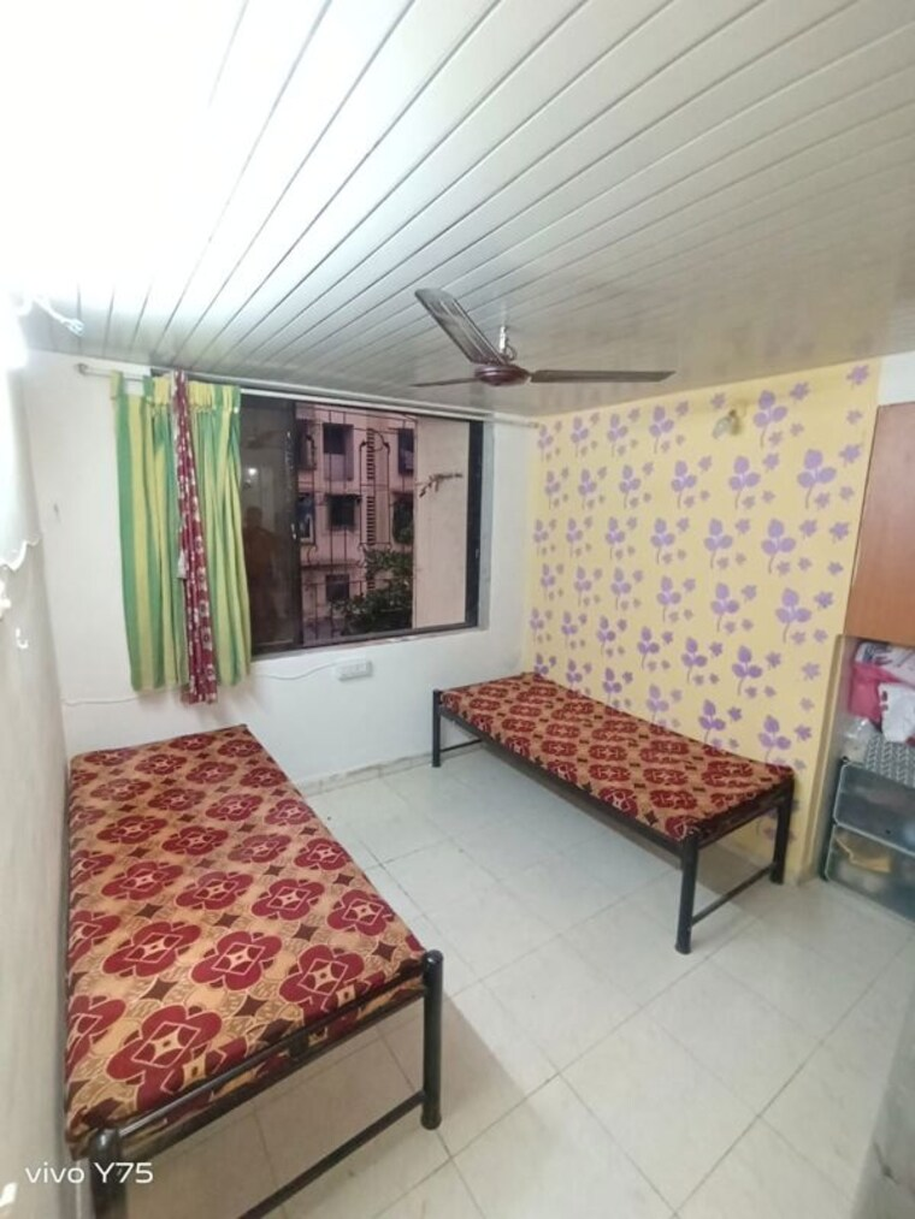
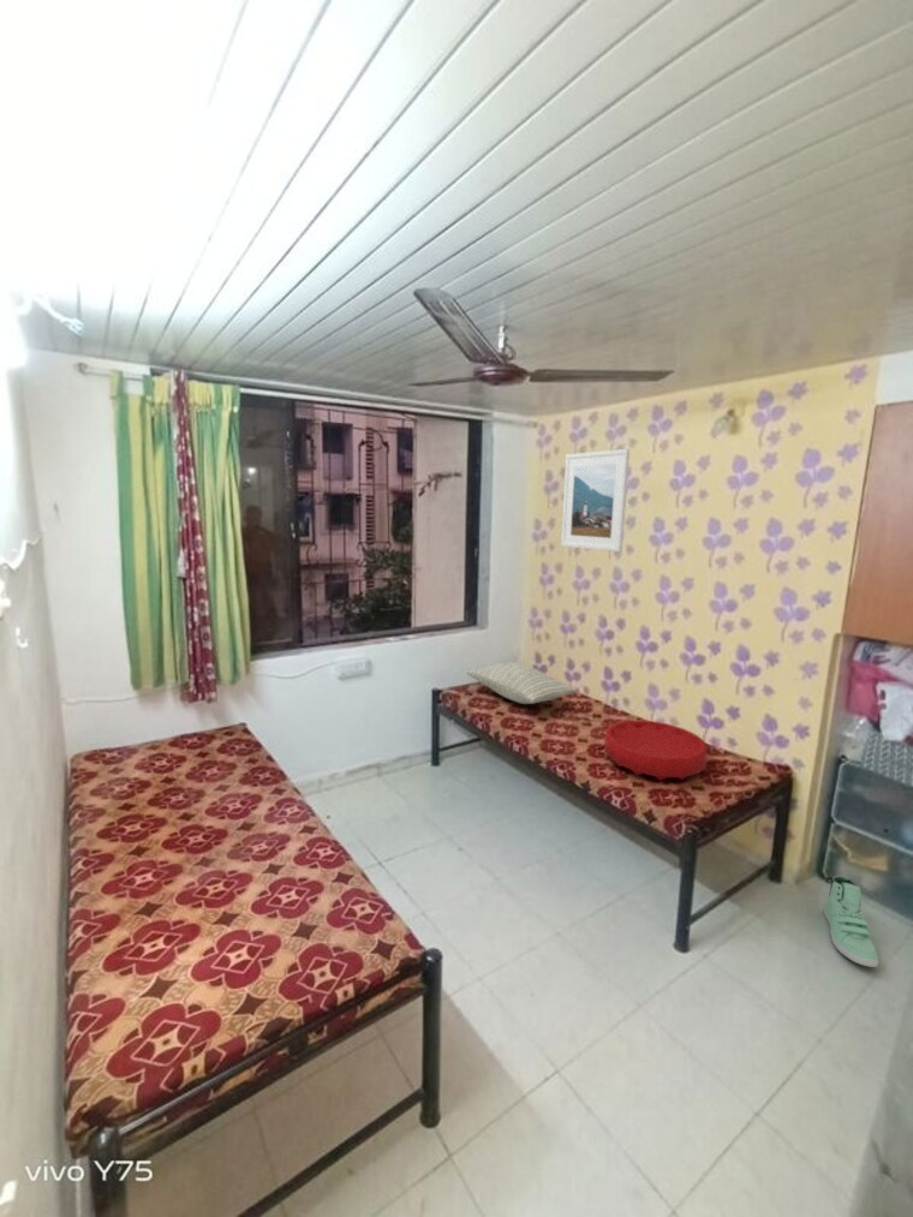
+ pillow (519, 682)
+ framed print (592, 501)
+ sneaker (852, 915)
+ cushion (654, 750)
